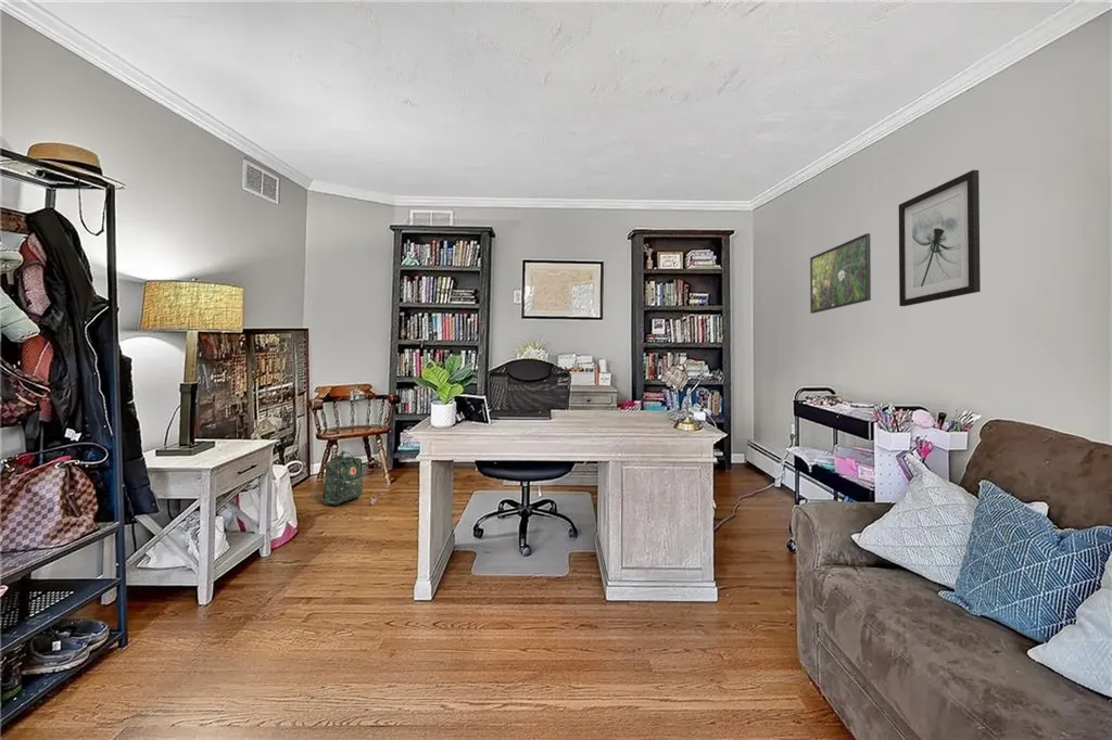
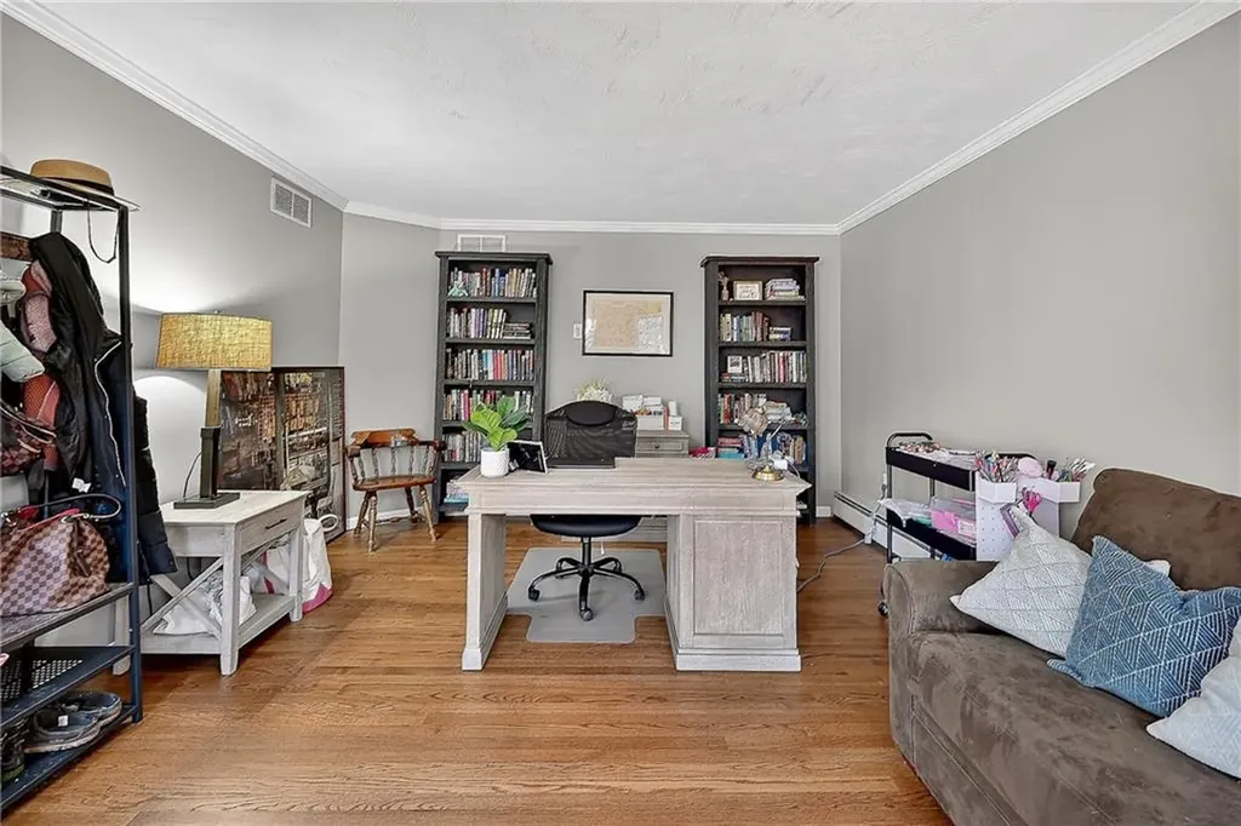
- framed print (837, 277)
- wall art (935, 244)
- backpack (353, 474)
